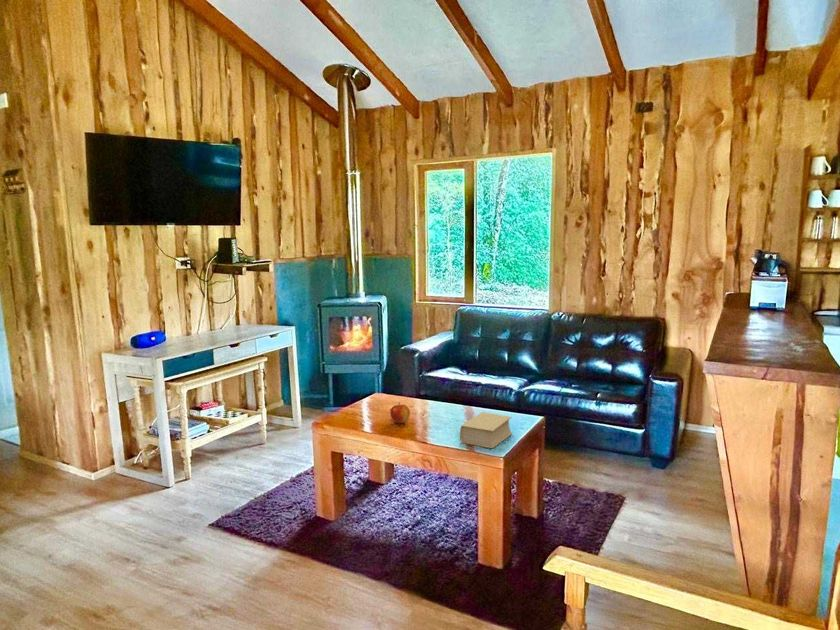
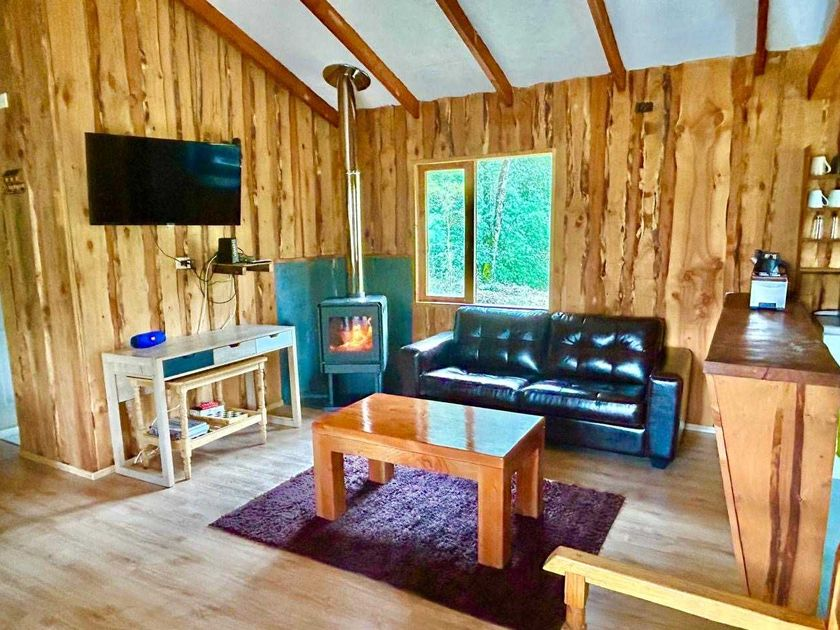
- book (486, 429)
- apple (400, 412)
